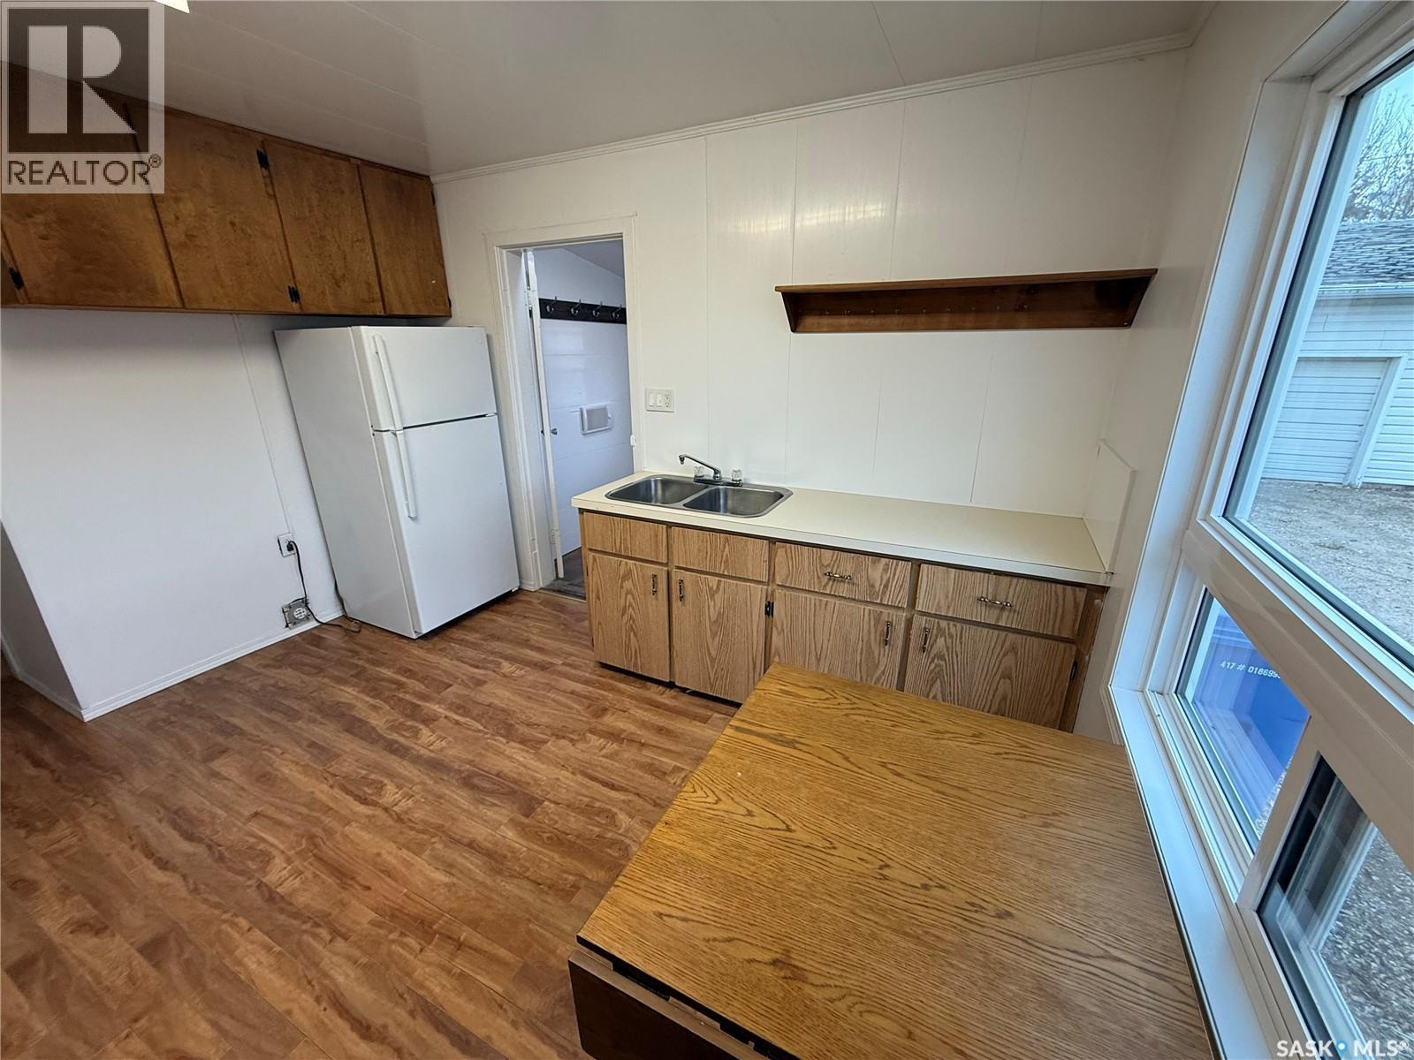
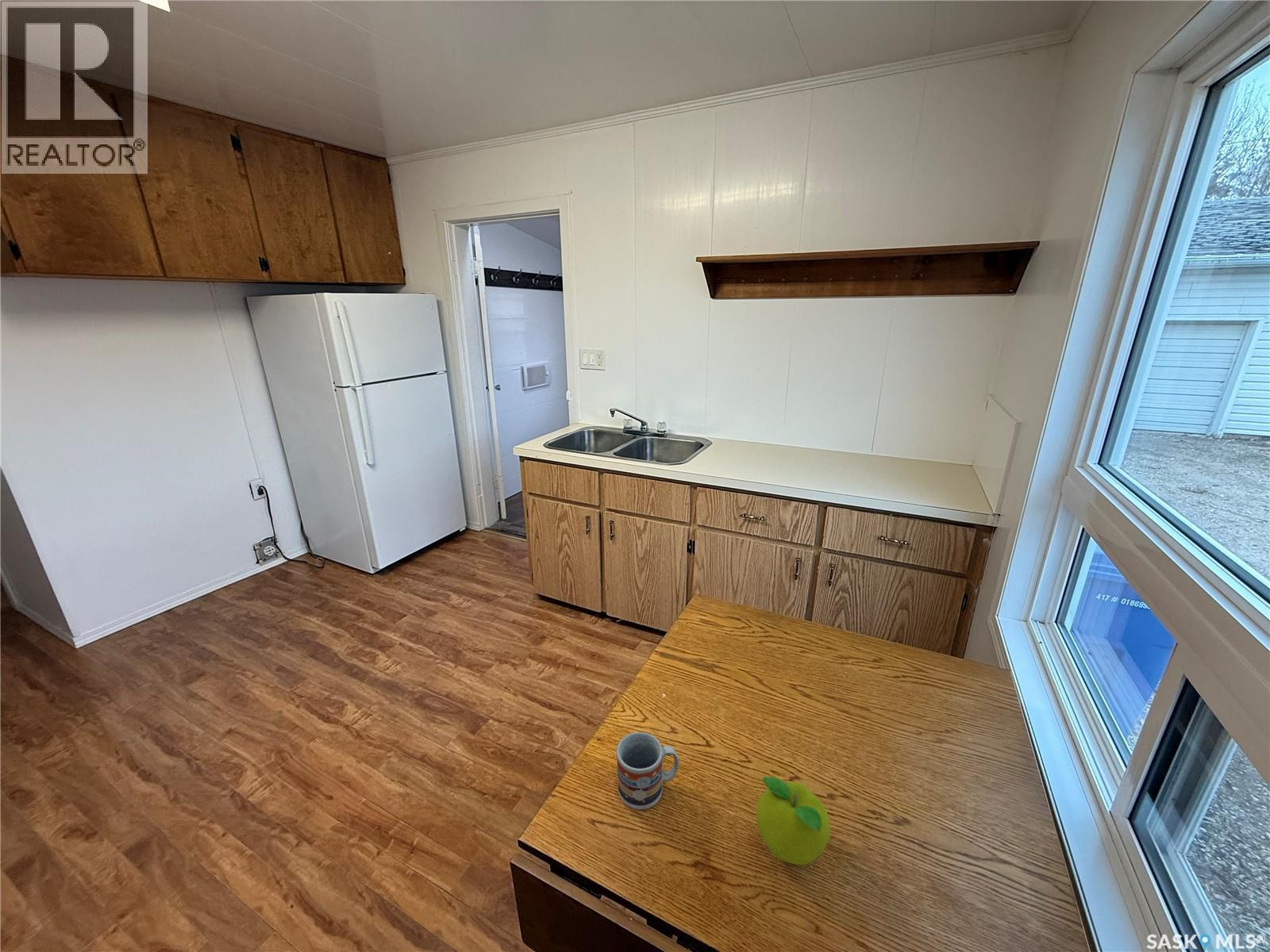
+ fruit (792, 820)
+ cup (648, 767)
